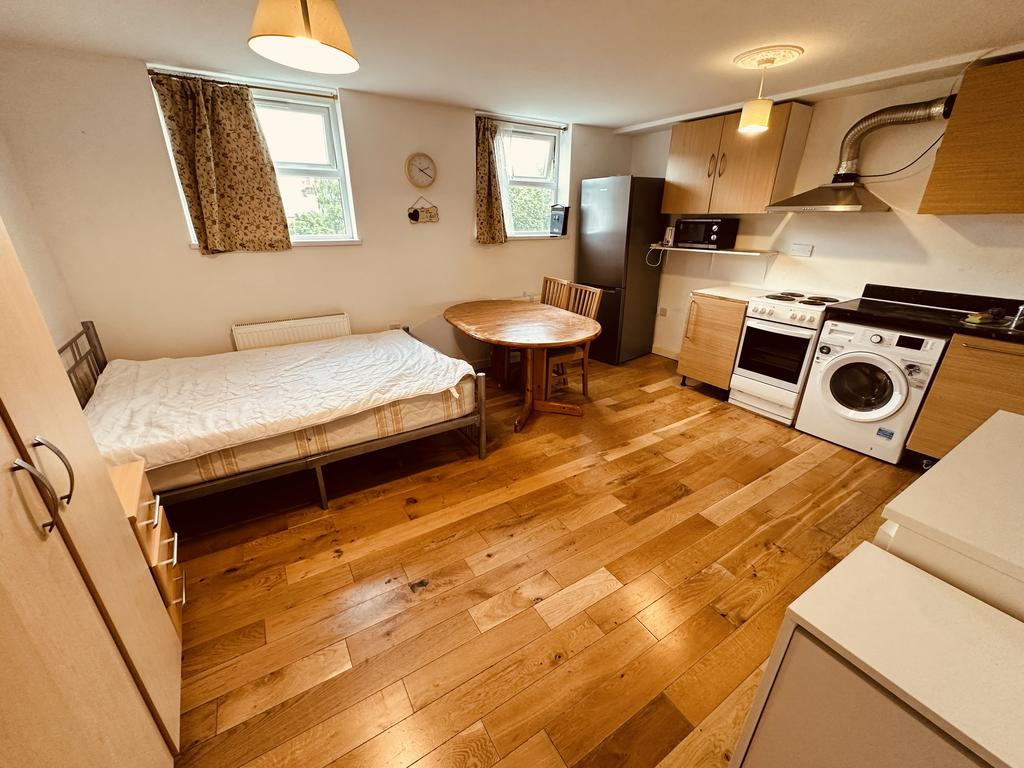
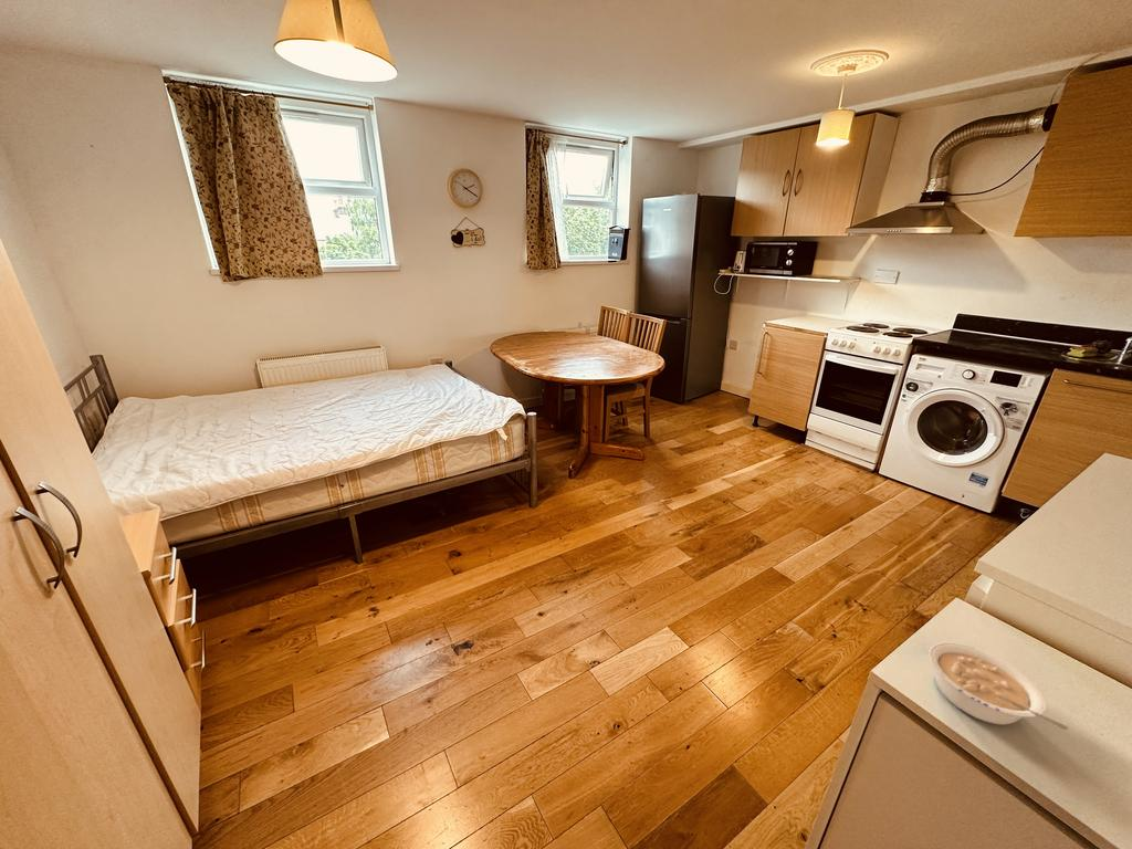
+ legume (985, 686)
